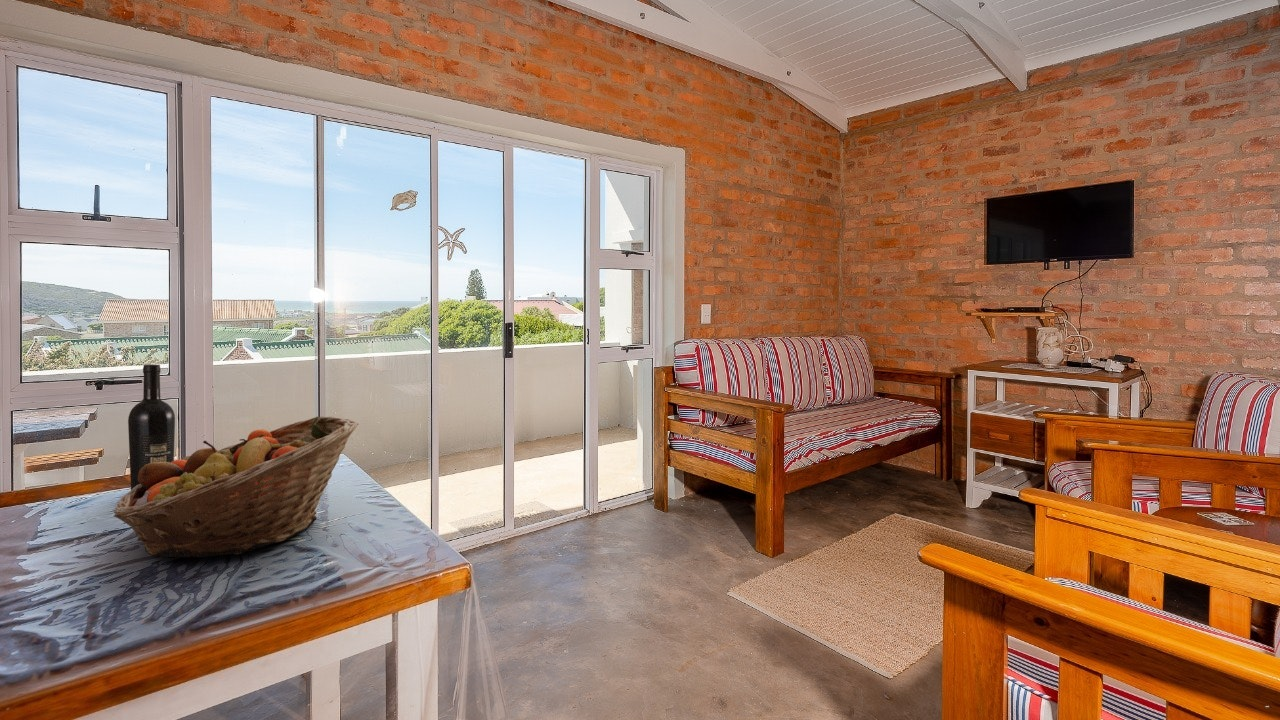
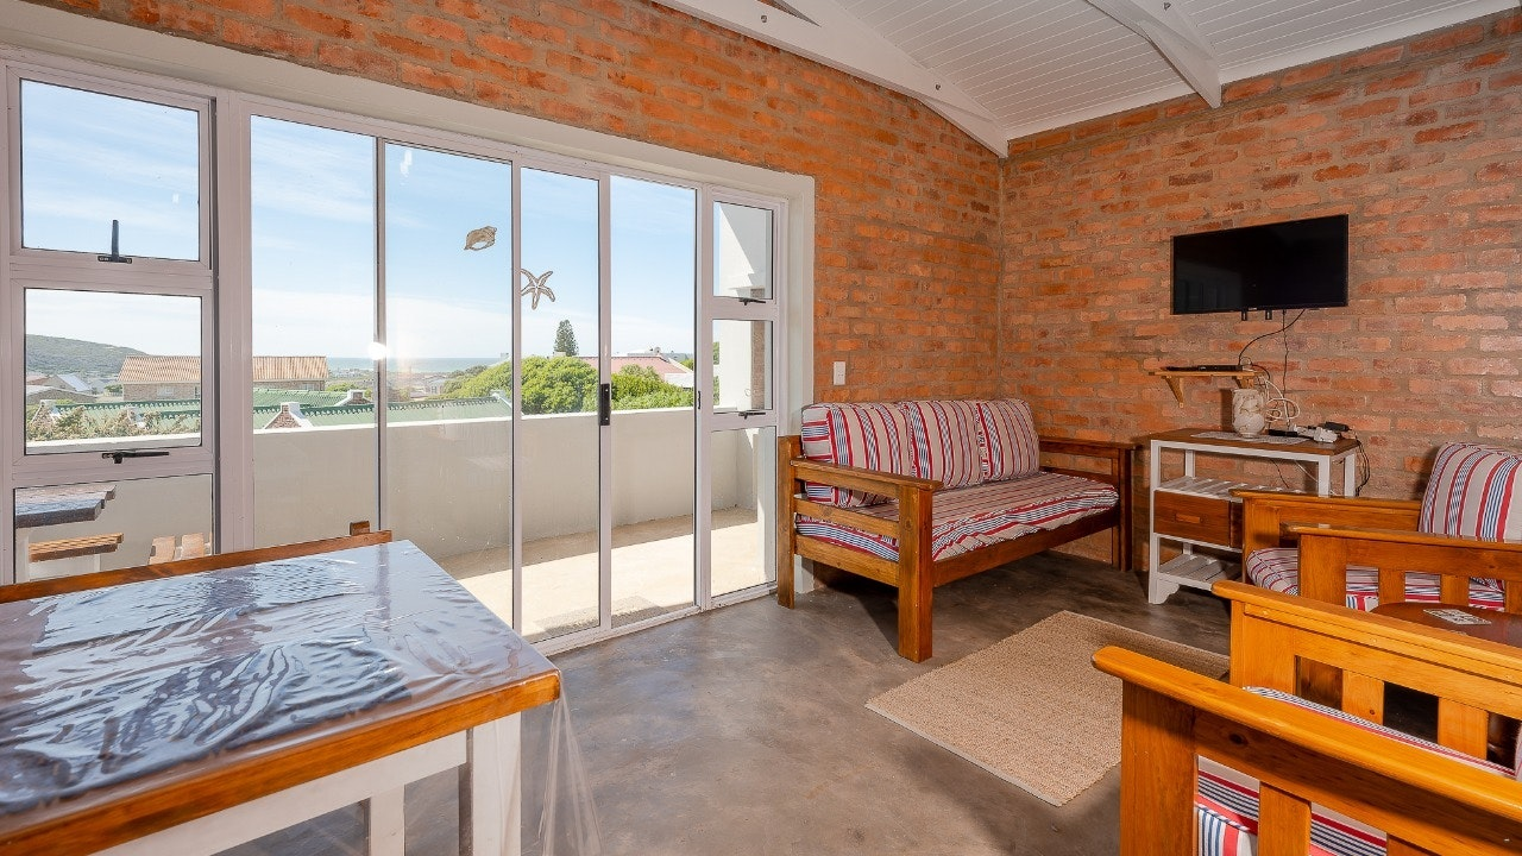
- fruit basket (246, 476)
- wine bottle (152, 429)
